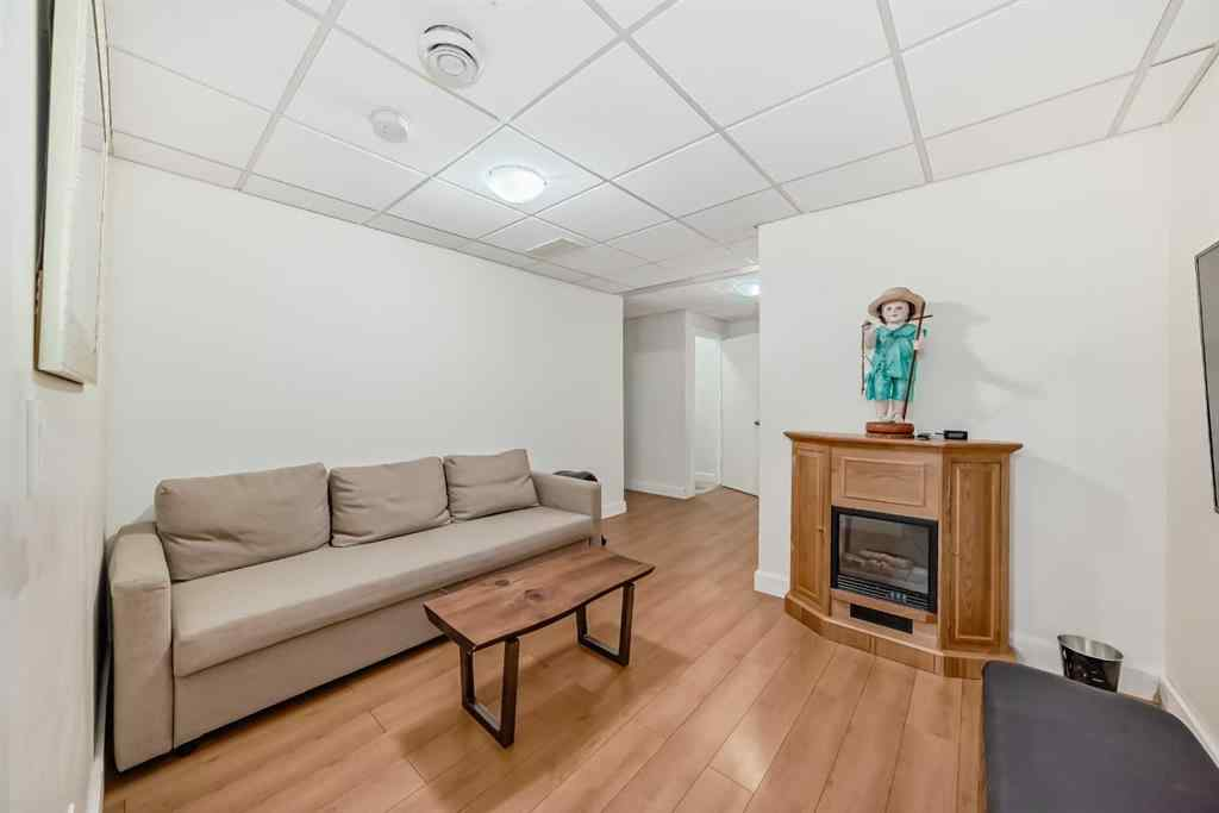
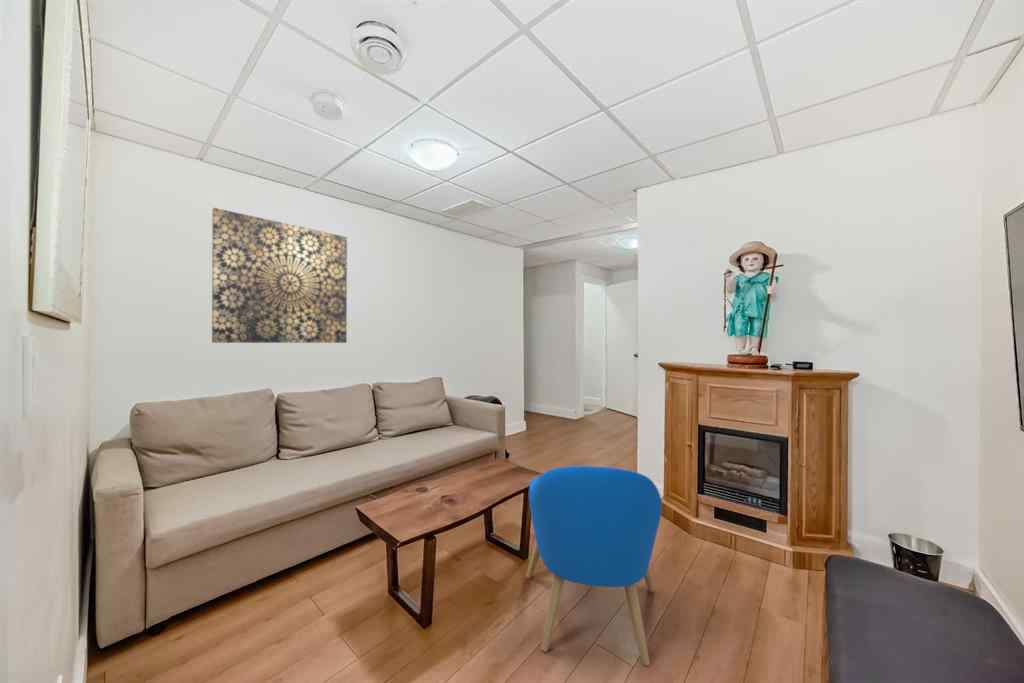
+ armchair (592, 534)
+ wall art (287, 283)
